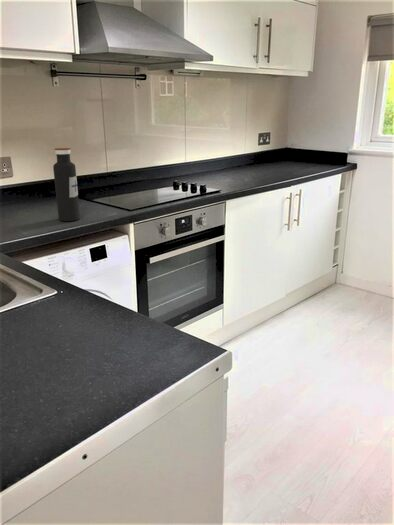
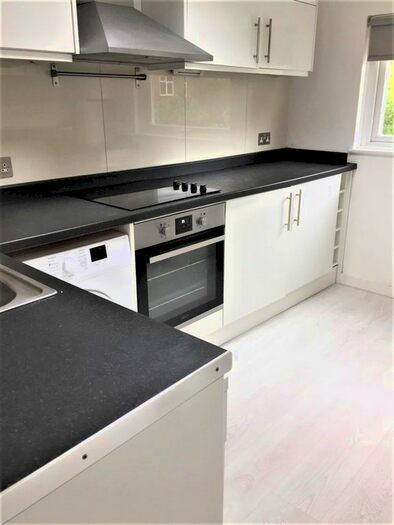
- water bottle (66, 184)
